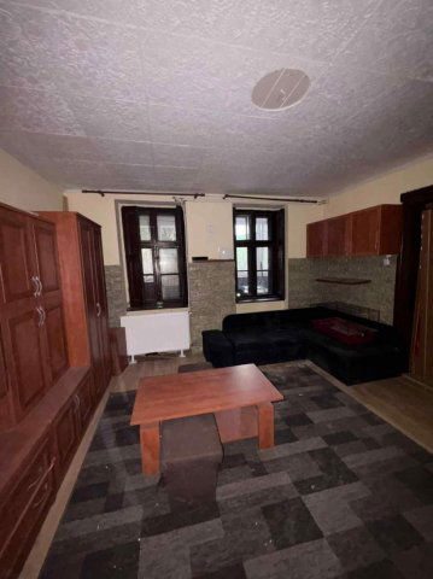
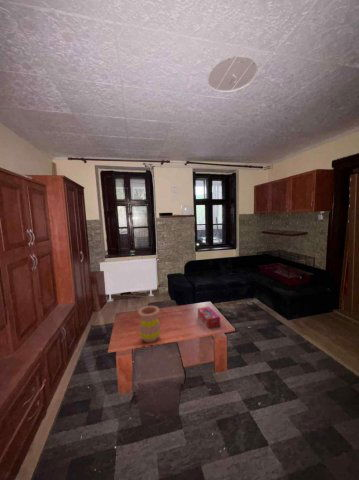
+ vase (149, 324)
+ tissue box (208, 316)
